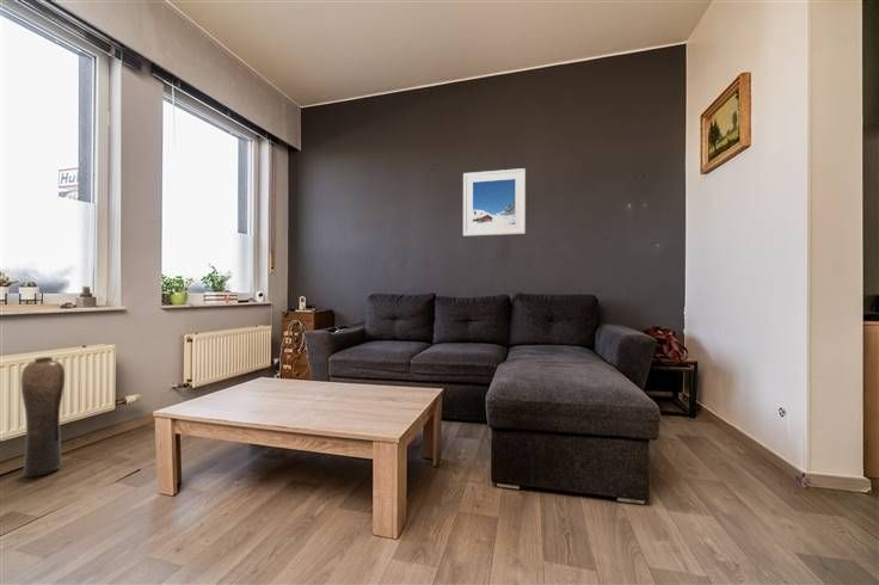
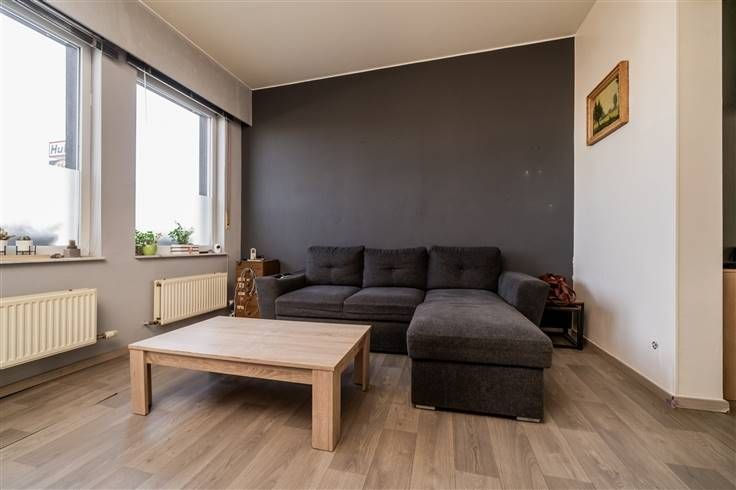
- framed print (493, 203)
- vase (43, 414)
